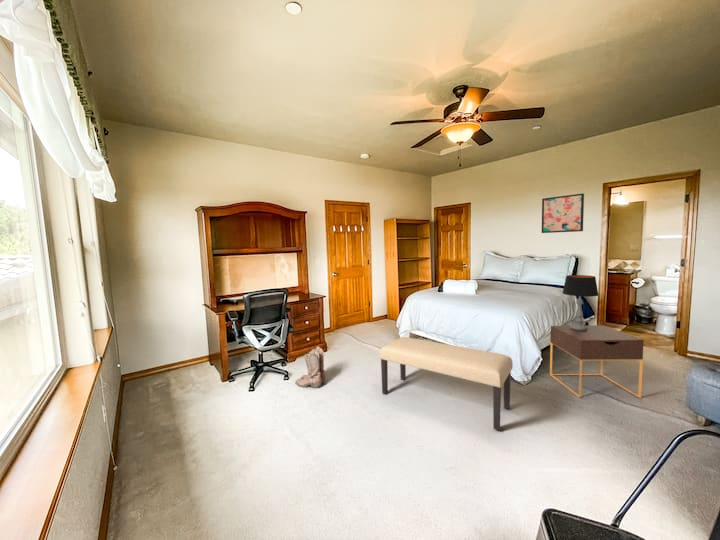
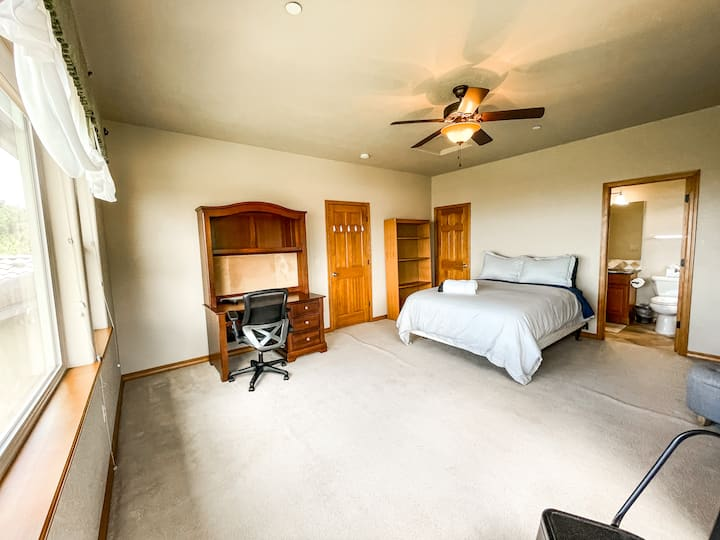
- boots (309, 365)
- bench (442, 373)
- nightstand (592, 359)
- table lamp (579, 302)
- wall art (561, 214)
